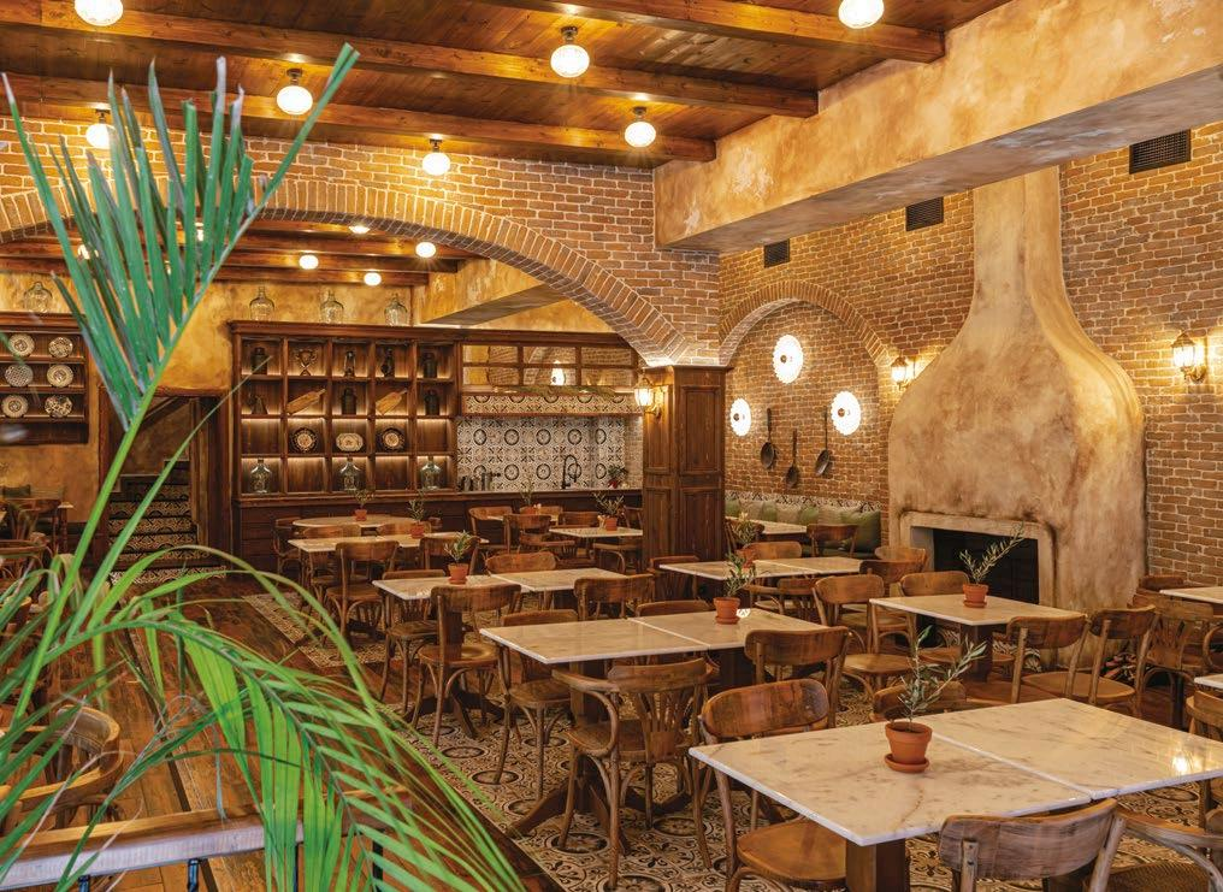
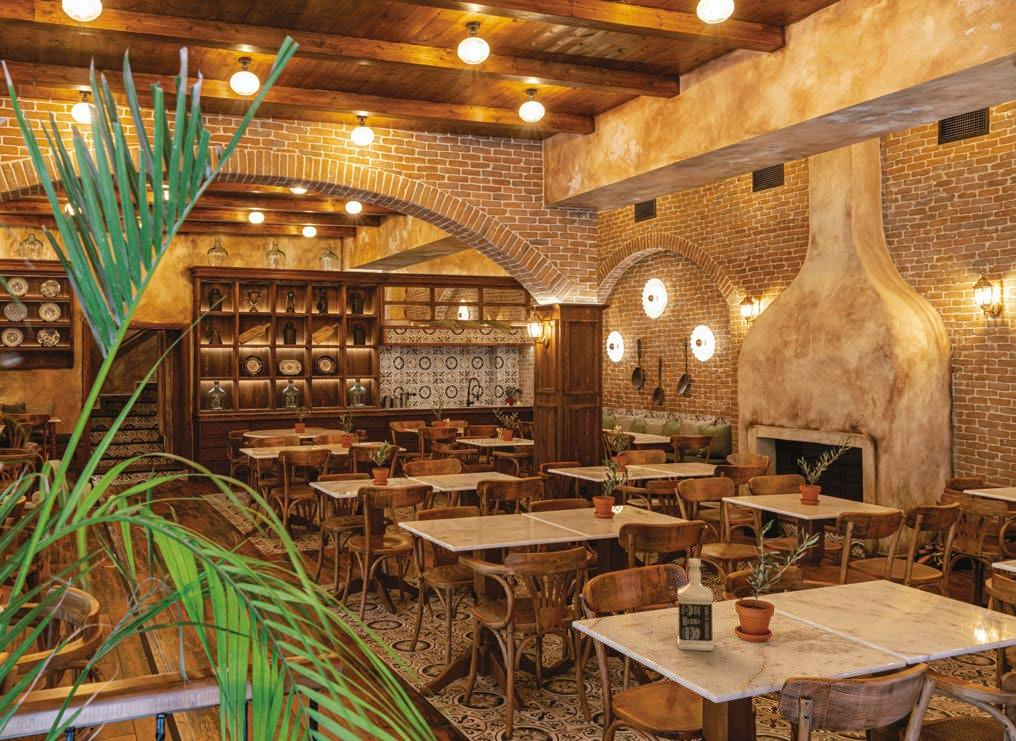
+ bottle (695, 602)
